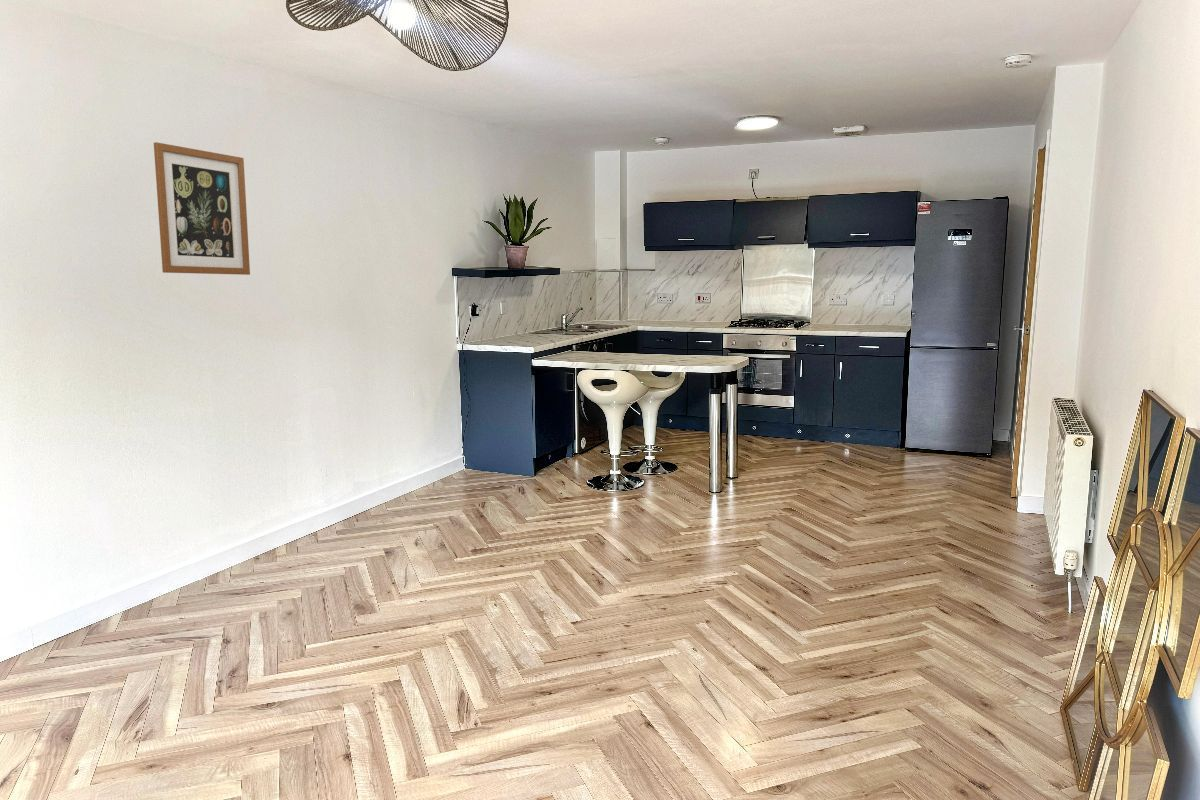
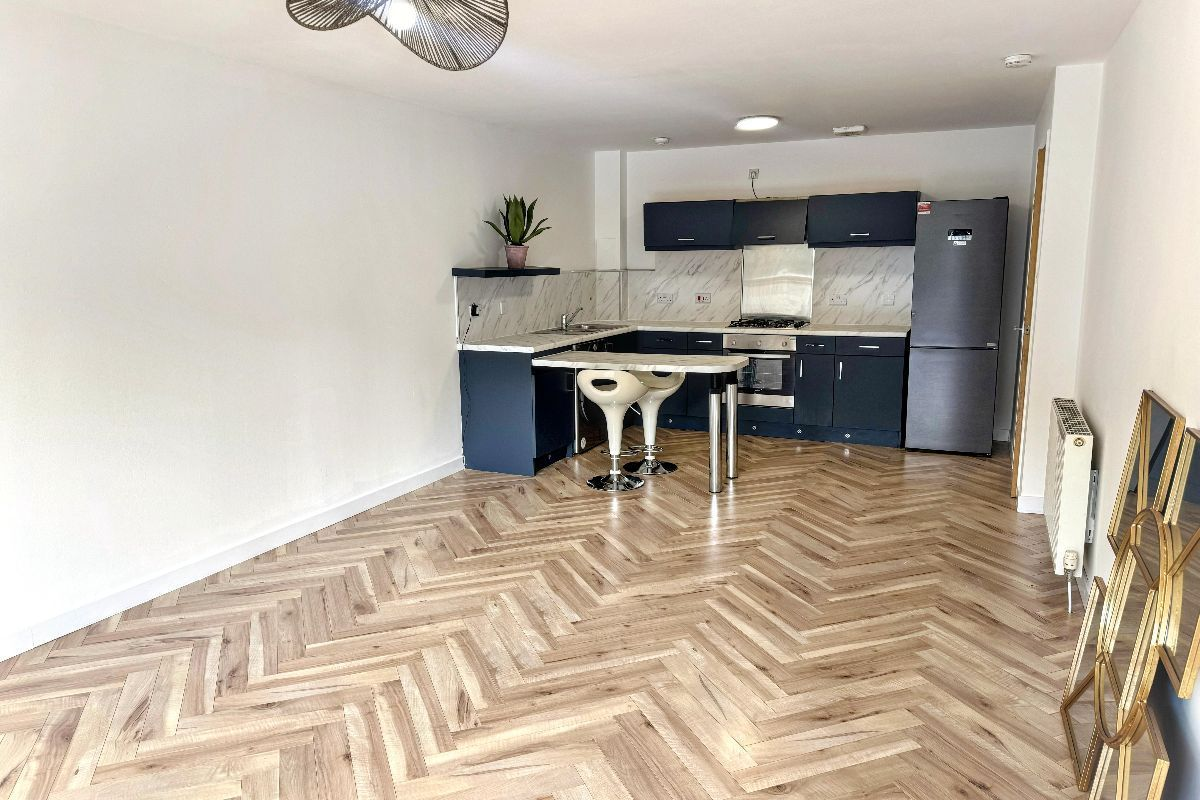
- wall art (204, 212)
